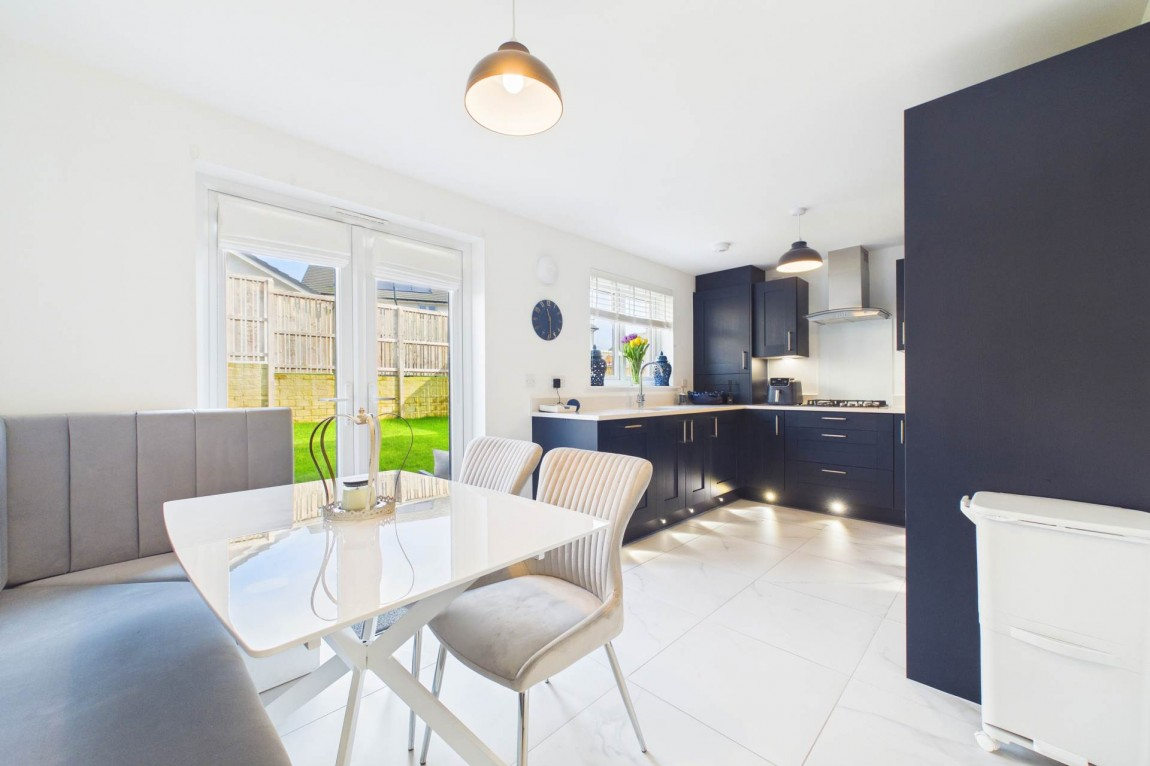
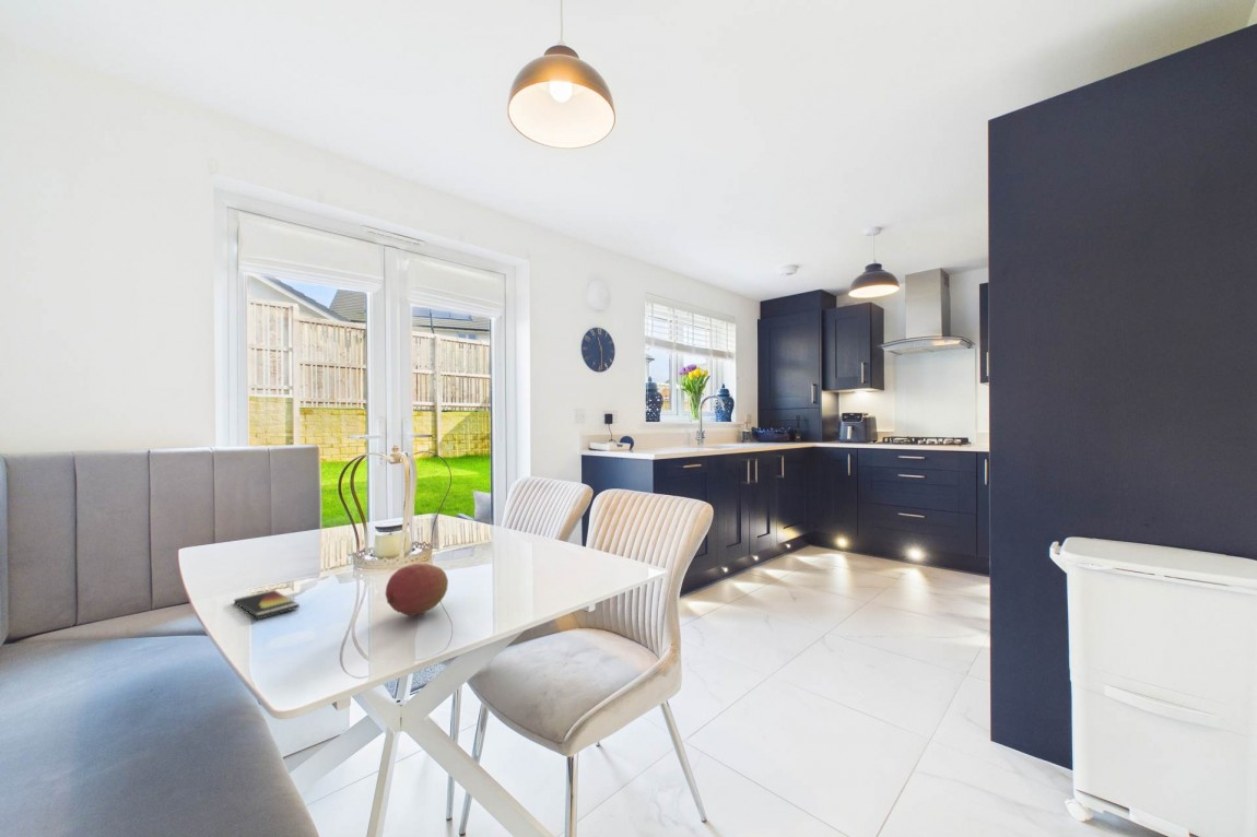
+ smartphone (266, 603)
+ fruit (418, 588)
